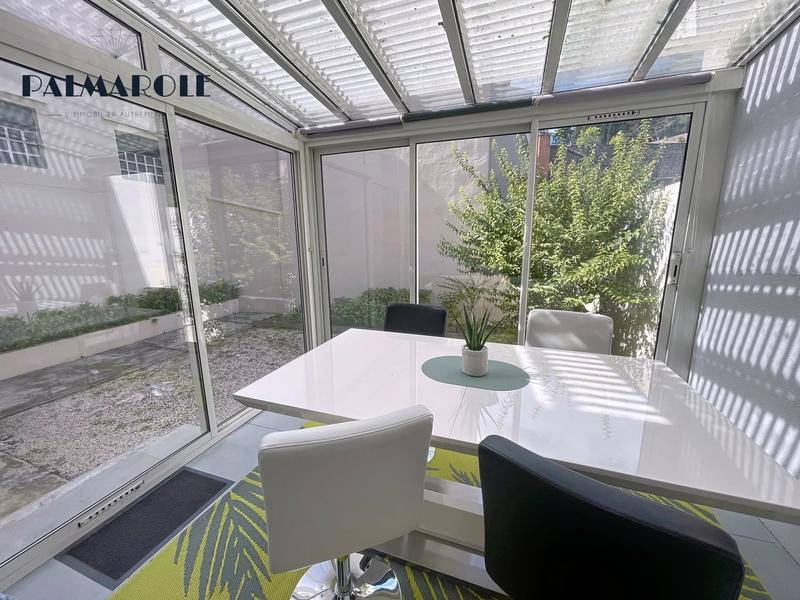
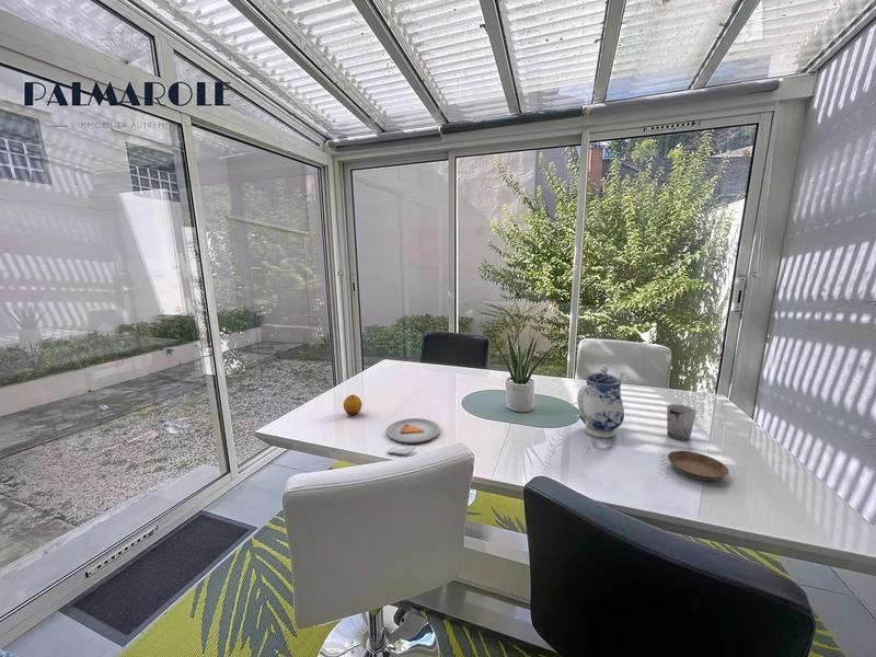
+ saucer (696, 466)
+ fruit (353, 404)
+ dinner plate (410, 434)
+ teapot (601, 399)
+ cup (680, 424)
